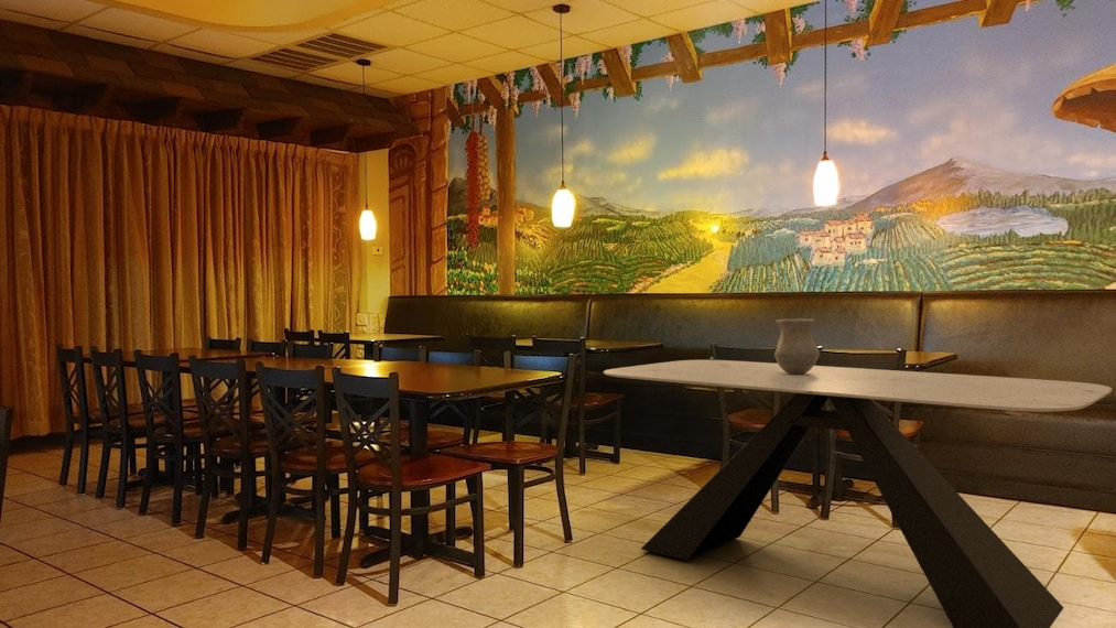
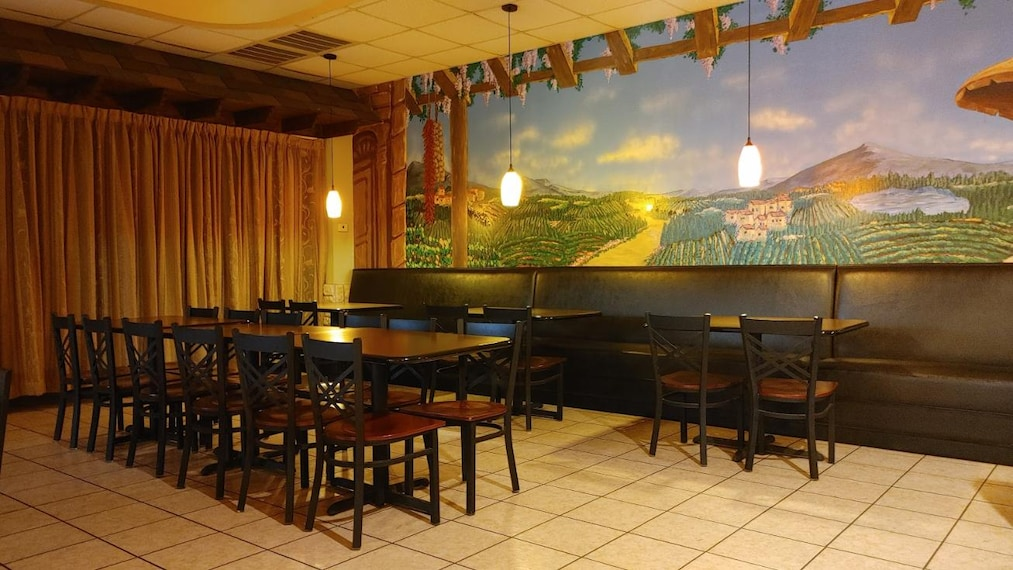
- vase (797, 346)
- dining table (864, 462)
